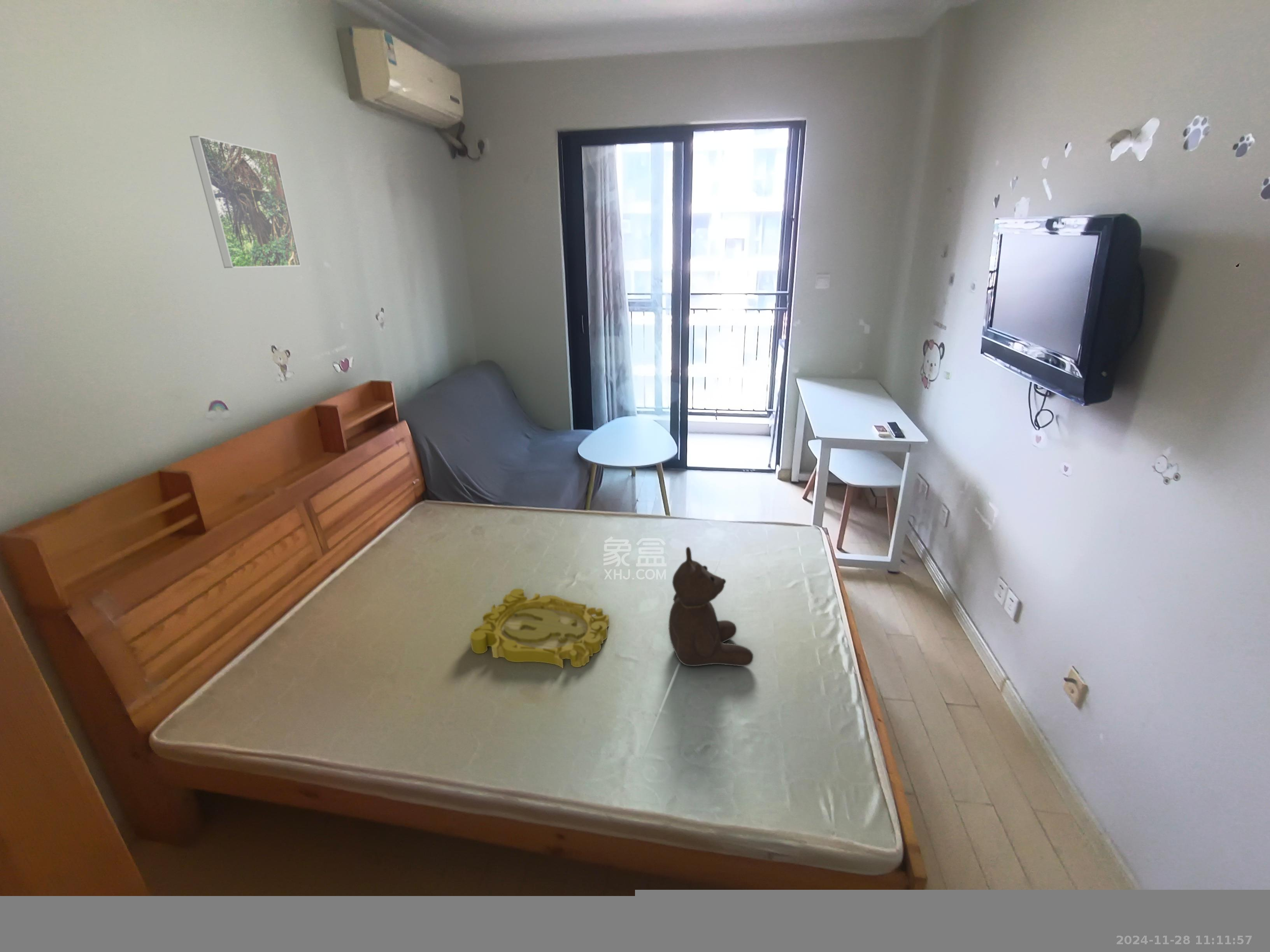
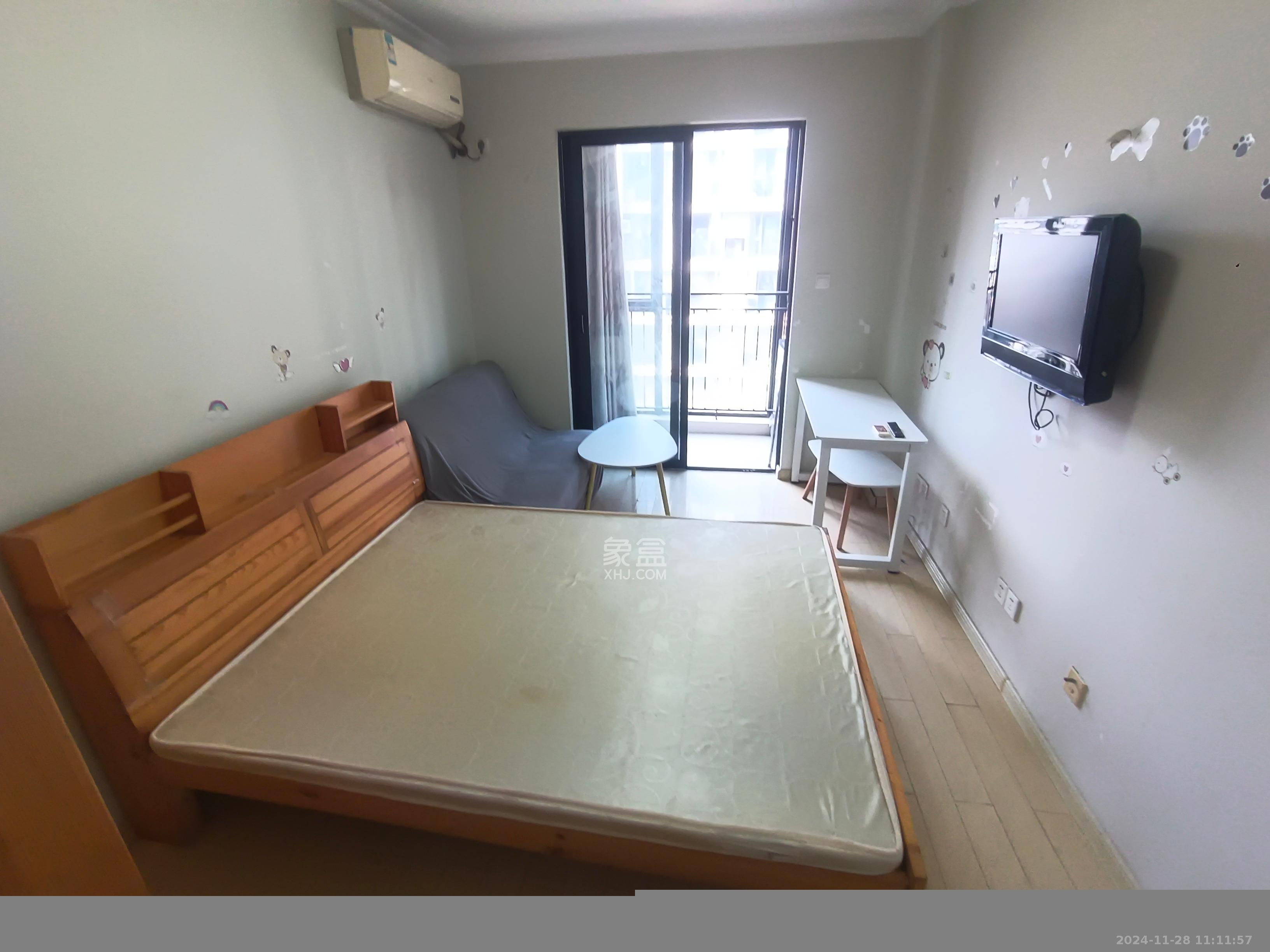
- decorative tray (544, 626)
- teddy bear (710, 606)
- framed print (251, 208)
